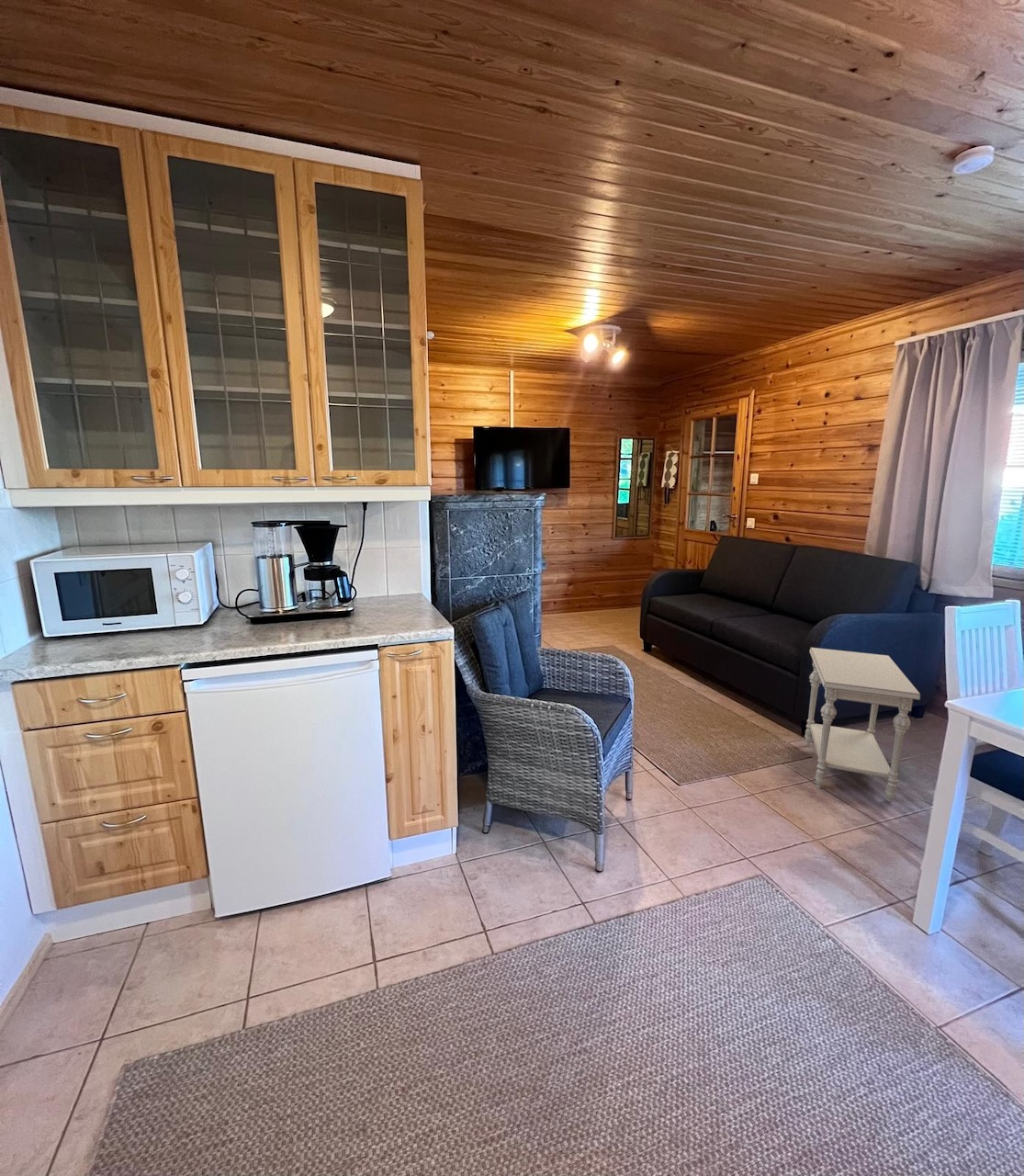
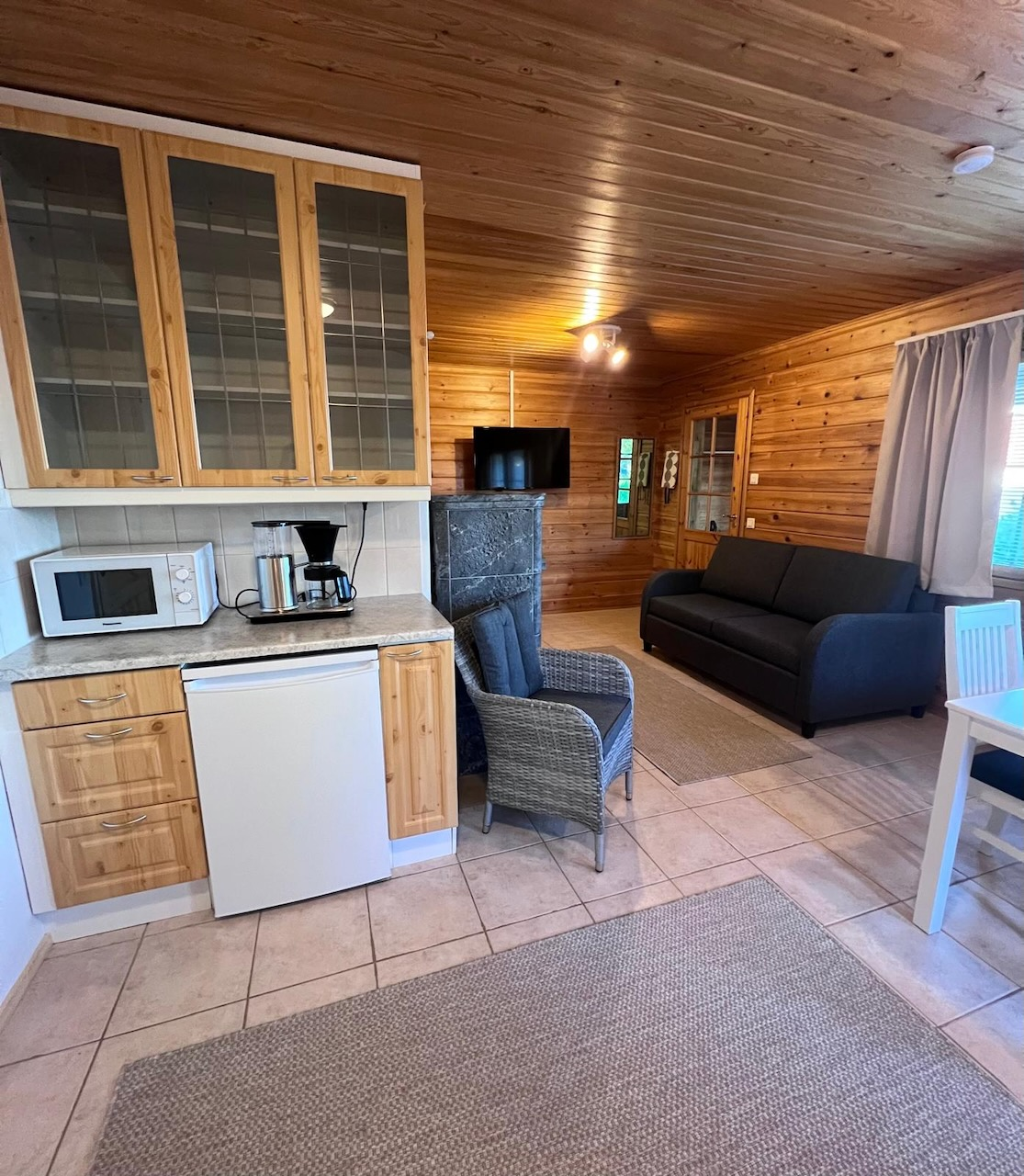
- side table (850, 729)
